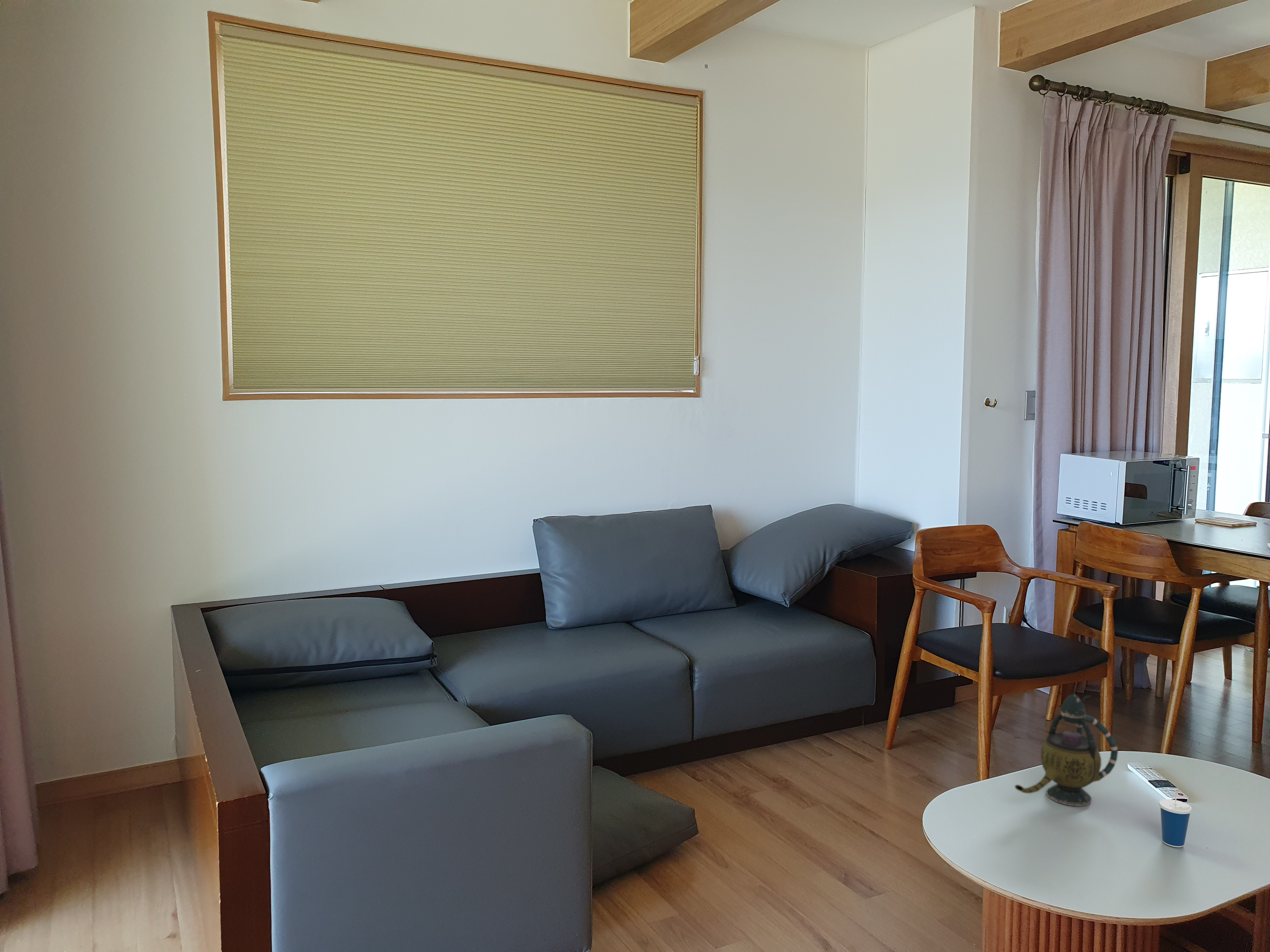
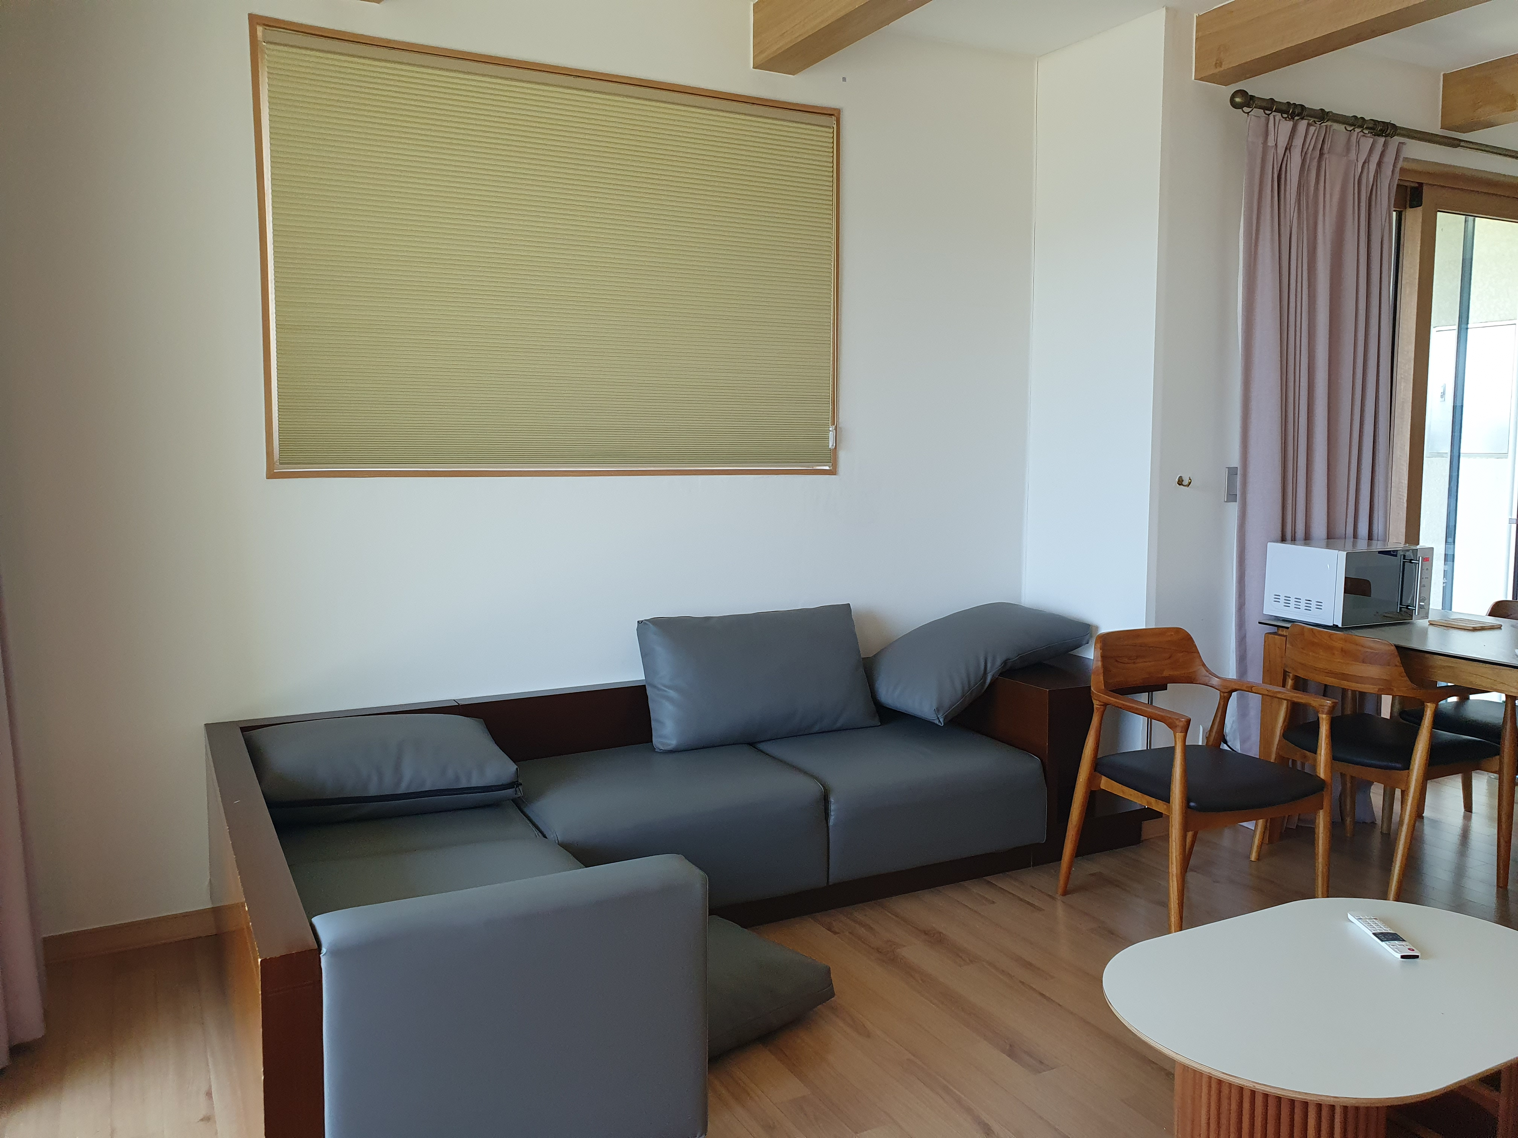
- teapot (1060, 748)
- cup (1175, 813)
